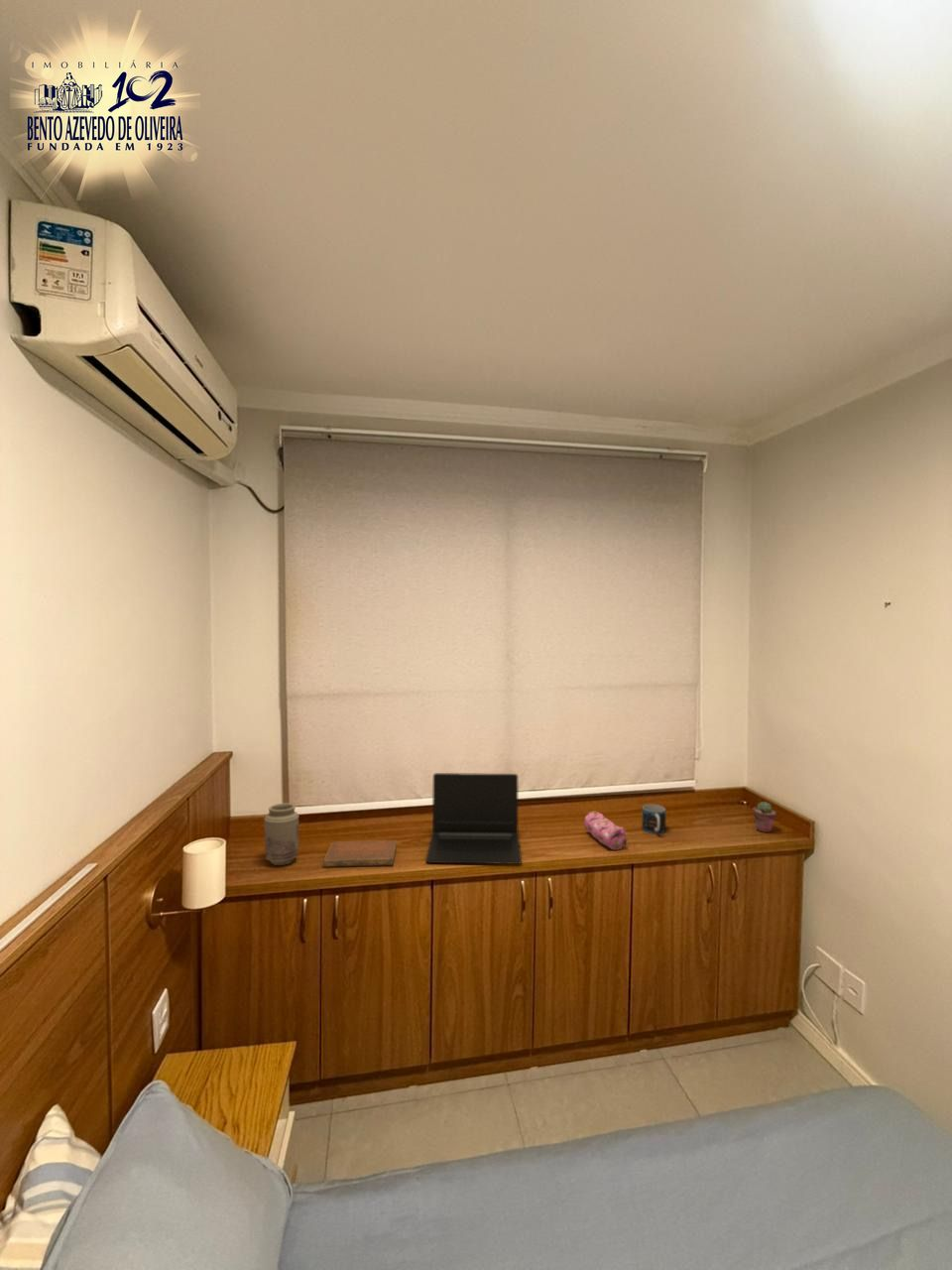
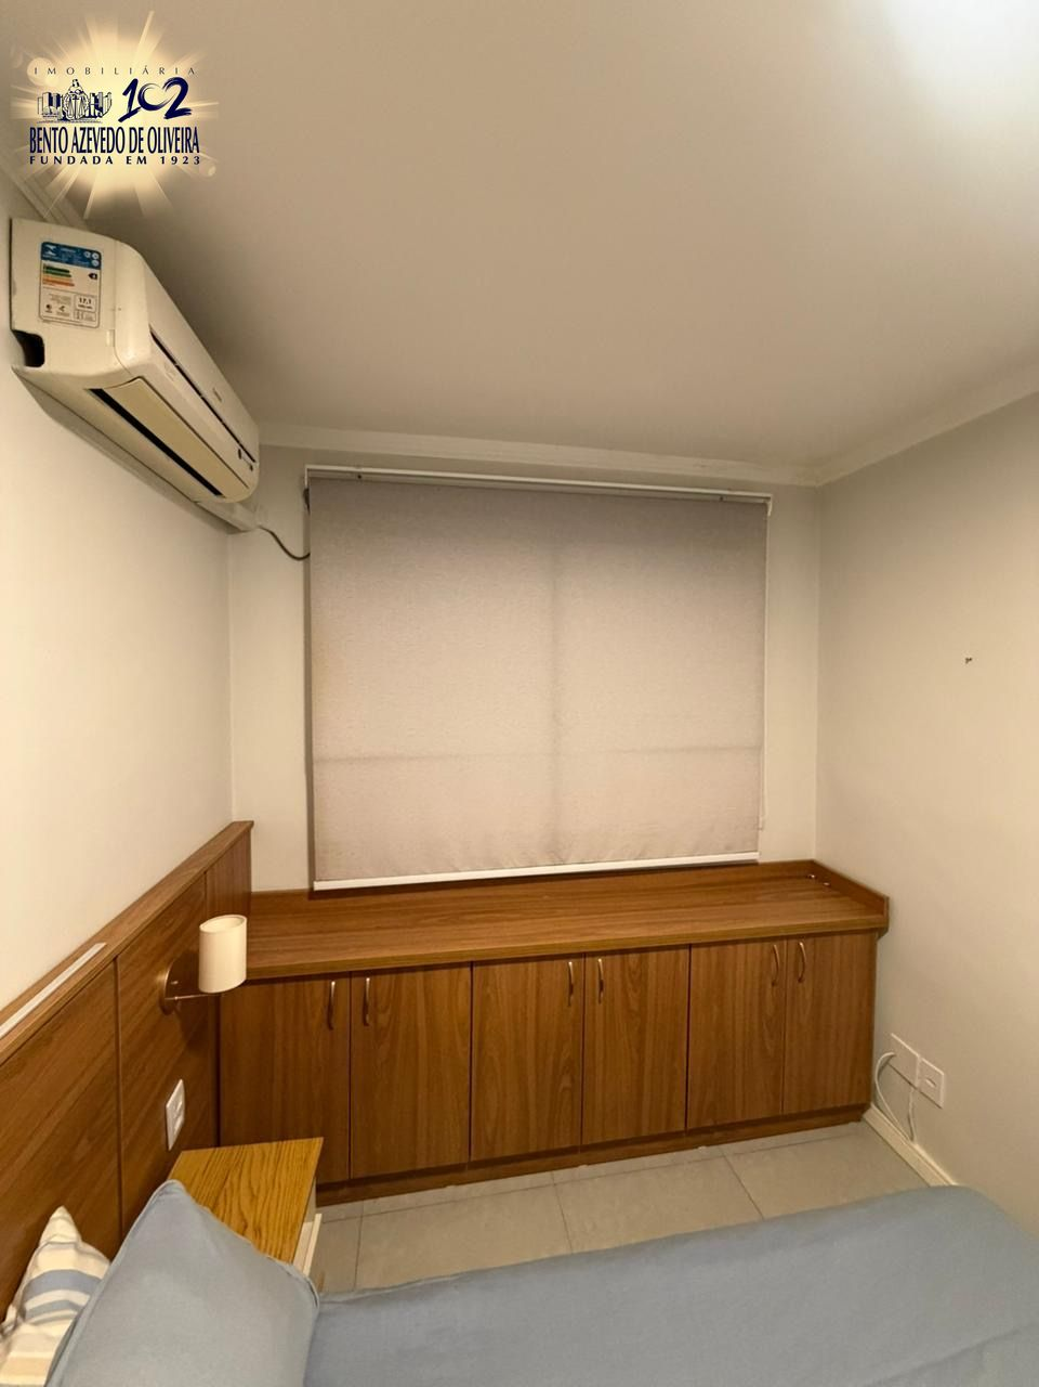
- pencil case (604, 829)
- laptop (474, 816)
- notebook (361, 852)
- potted succulent (764, 816)
- mug (654, 821)
- vase (282, 833)
